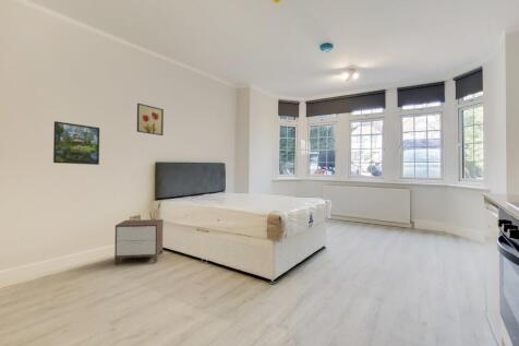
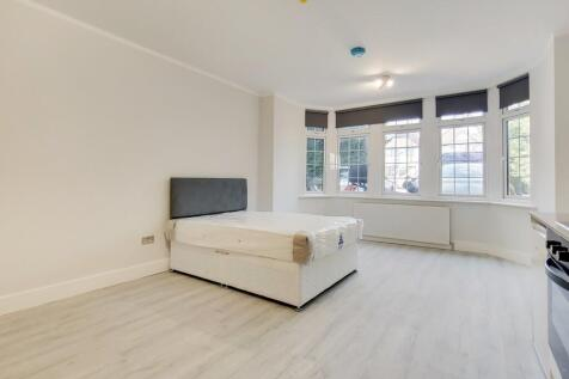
- nightstand (140, 240)
- wall art (149, 120)
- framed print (77, 144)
